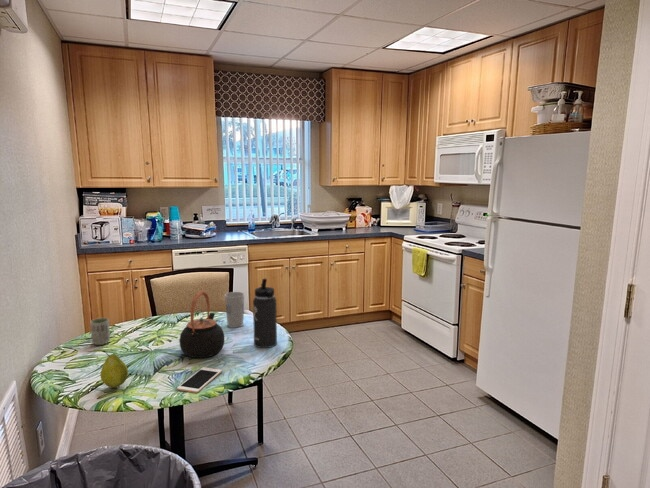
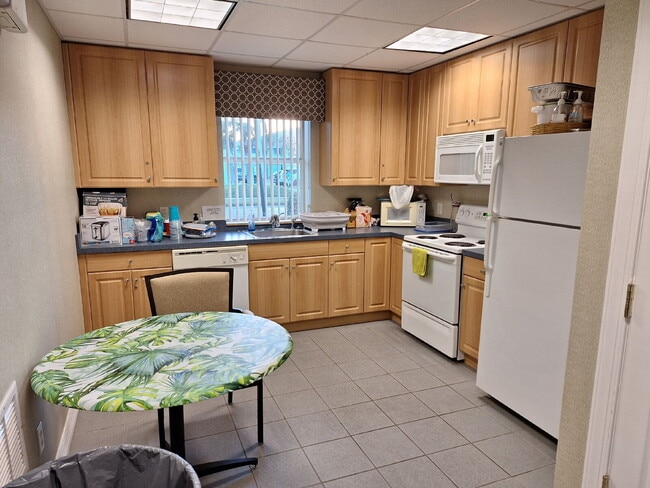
- cup (235, 309)
- cell phone (200, 379)
- fruit (114, 369)
- thermos bottle (265, 312)
- teapot (203, 320)
- cup (100, 331)
